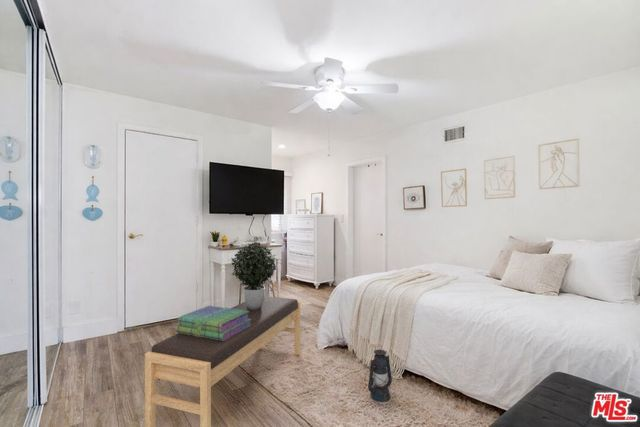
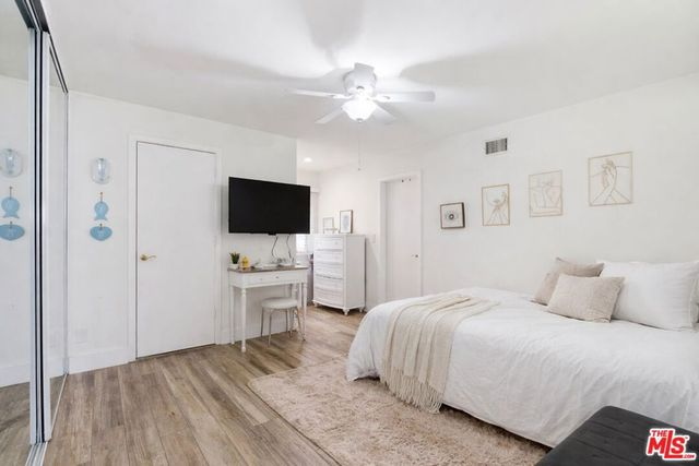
- stack of books (214, 321)
- potted plant (253, 275)
- lantern (379, 372)
- bench (240, 351)
